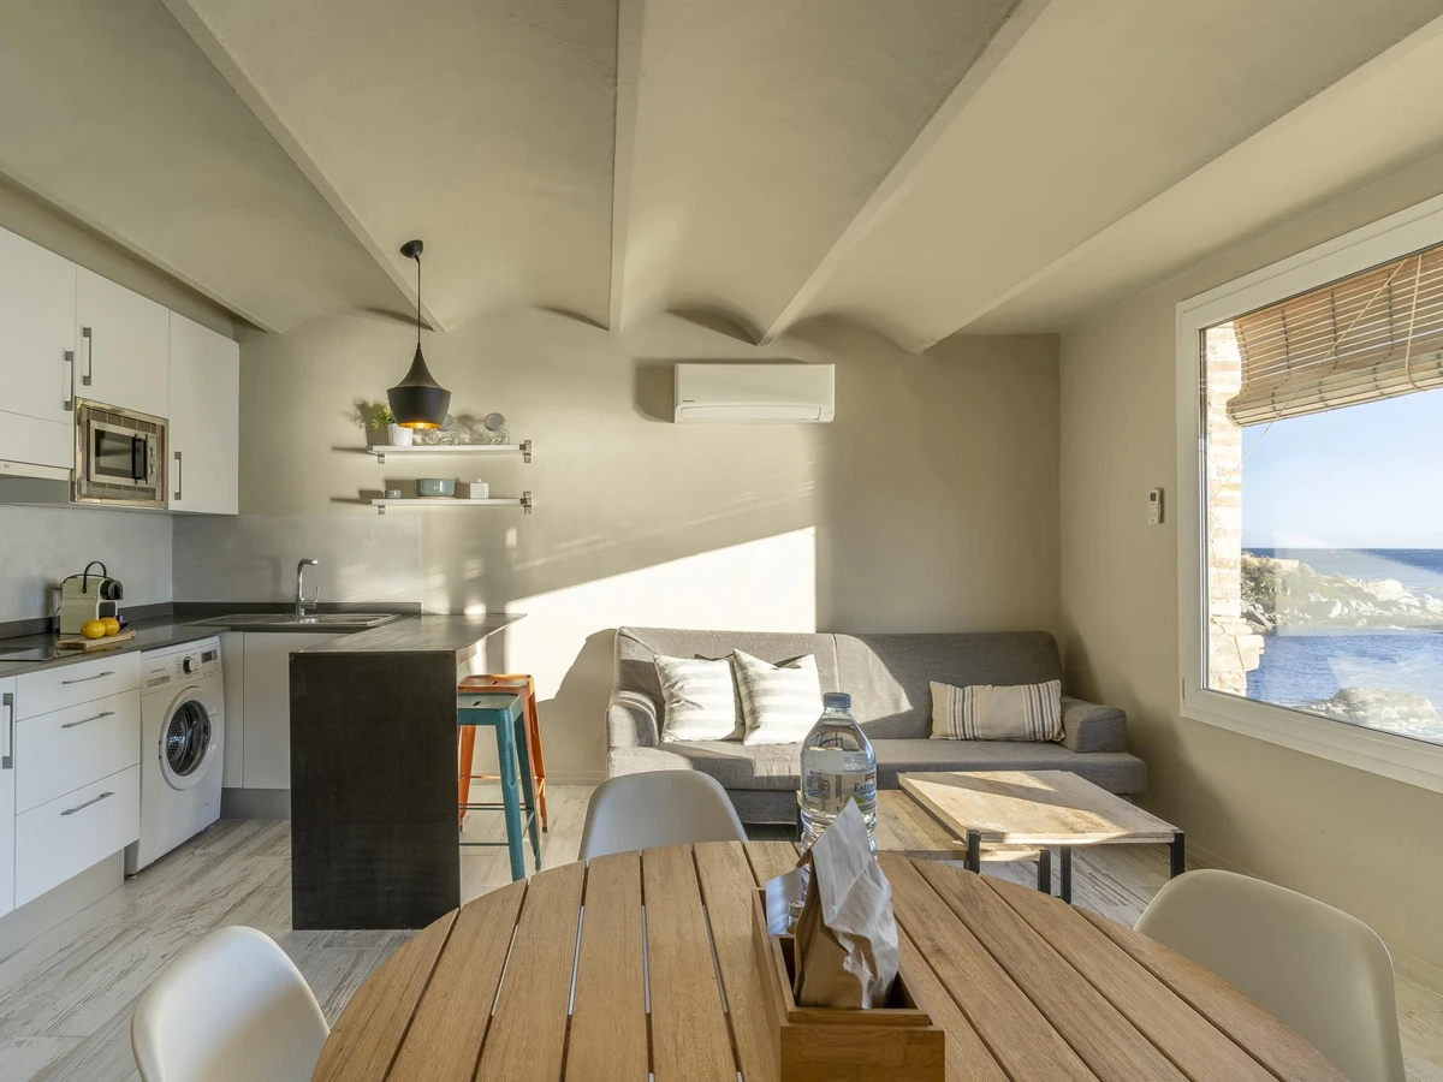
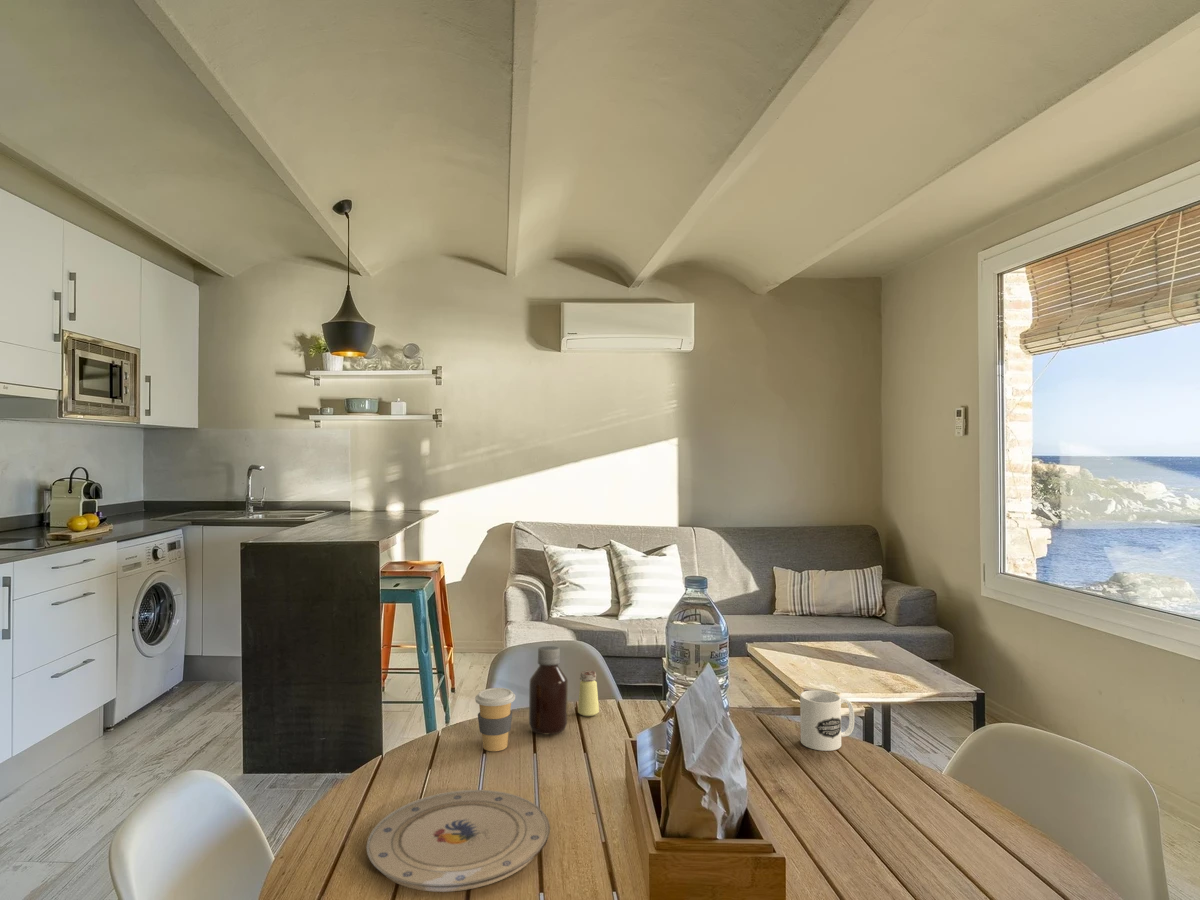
+ coffee cup (495, 719)
+ plate (460, 836)
+ mug (828, 718)
+ saltshaker (588, 692)
+ bottle (548, 689)
